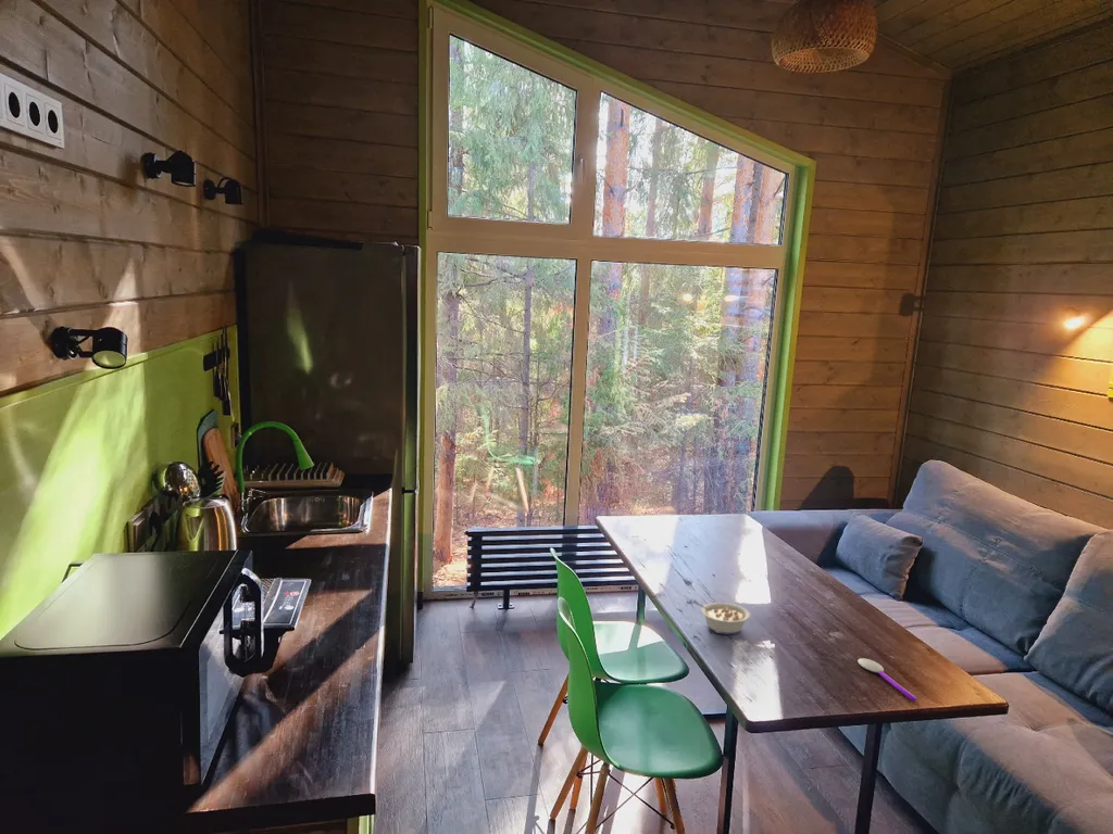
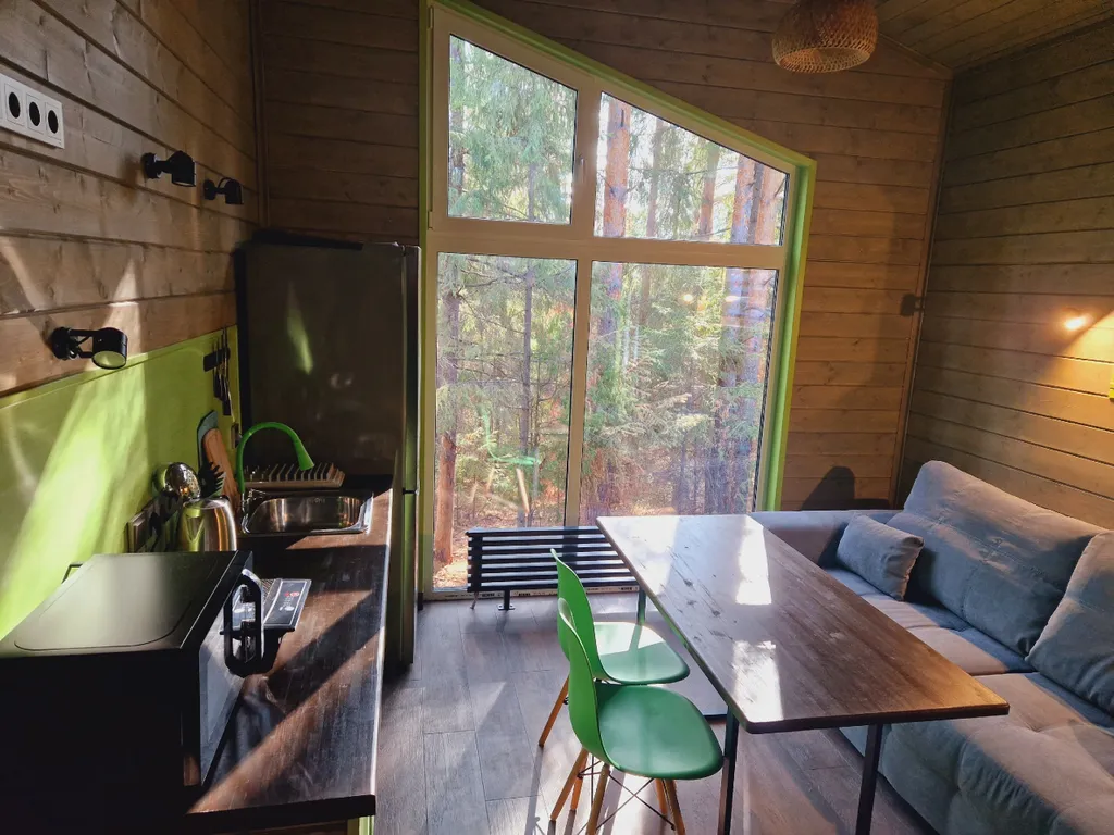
- spoon (886, 677)
- legume (723, 618)
